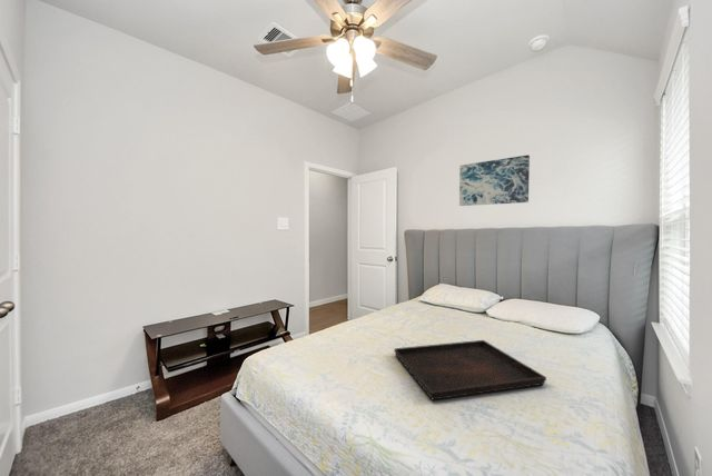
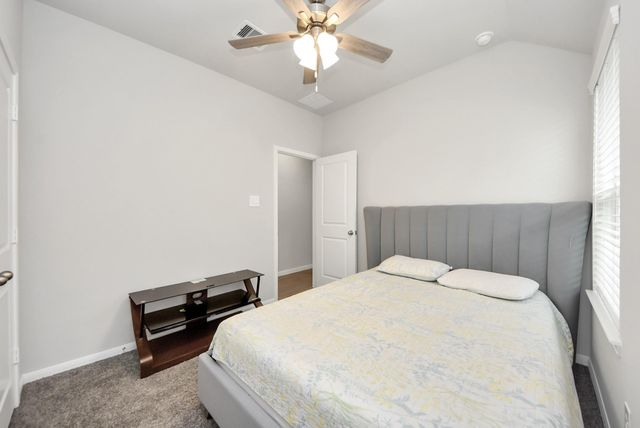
- serving tray (462, 365)
- wall art (492, 182)
